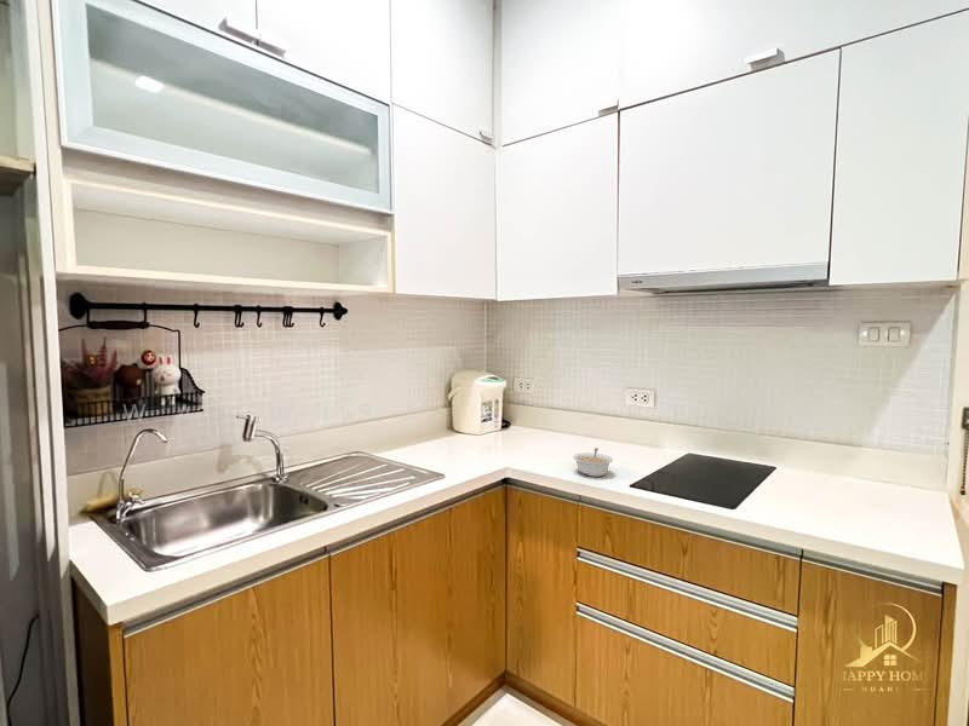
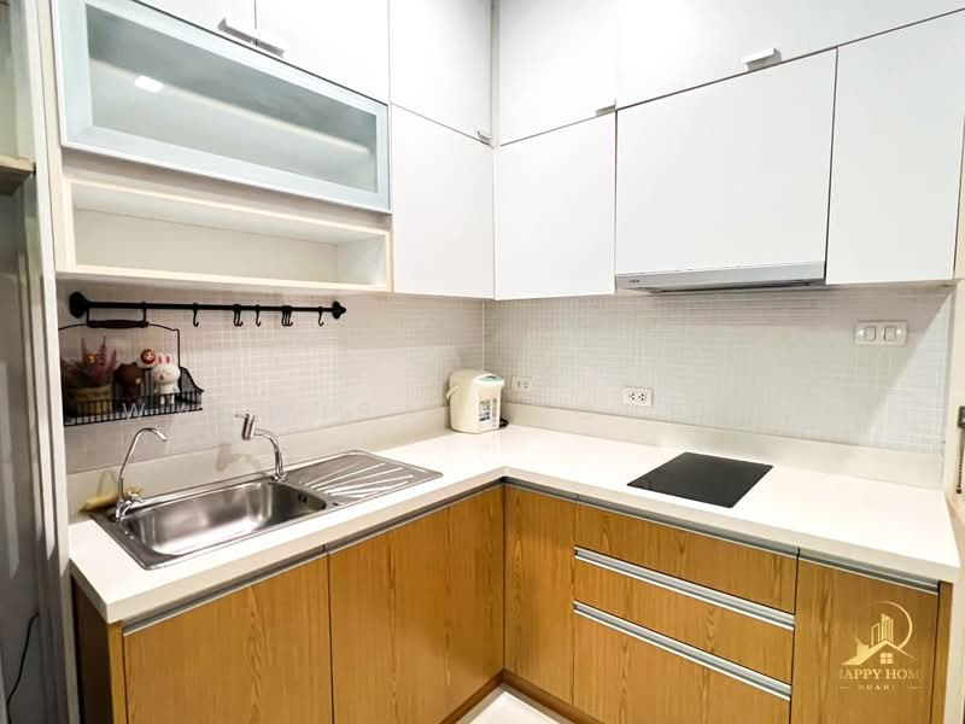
- legume (591, 462)
